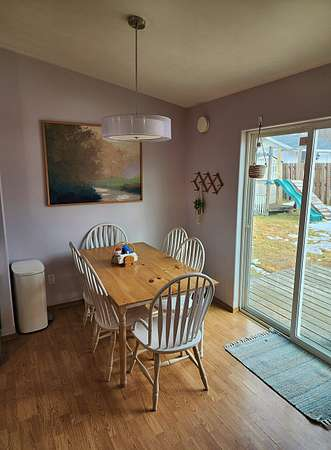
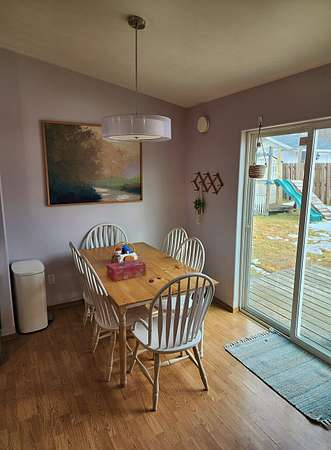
+ tissue box (126, 269)
